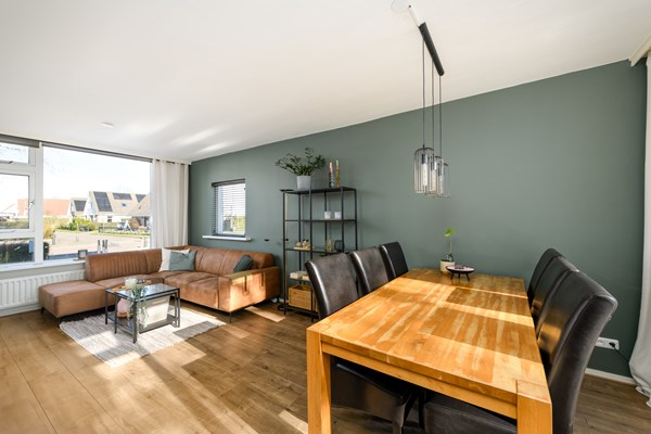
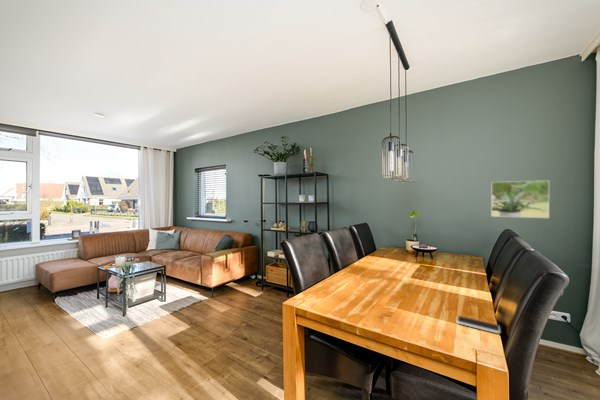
+ smartphone (477, 324)
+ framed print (518, 199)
